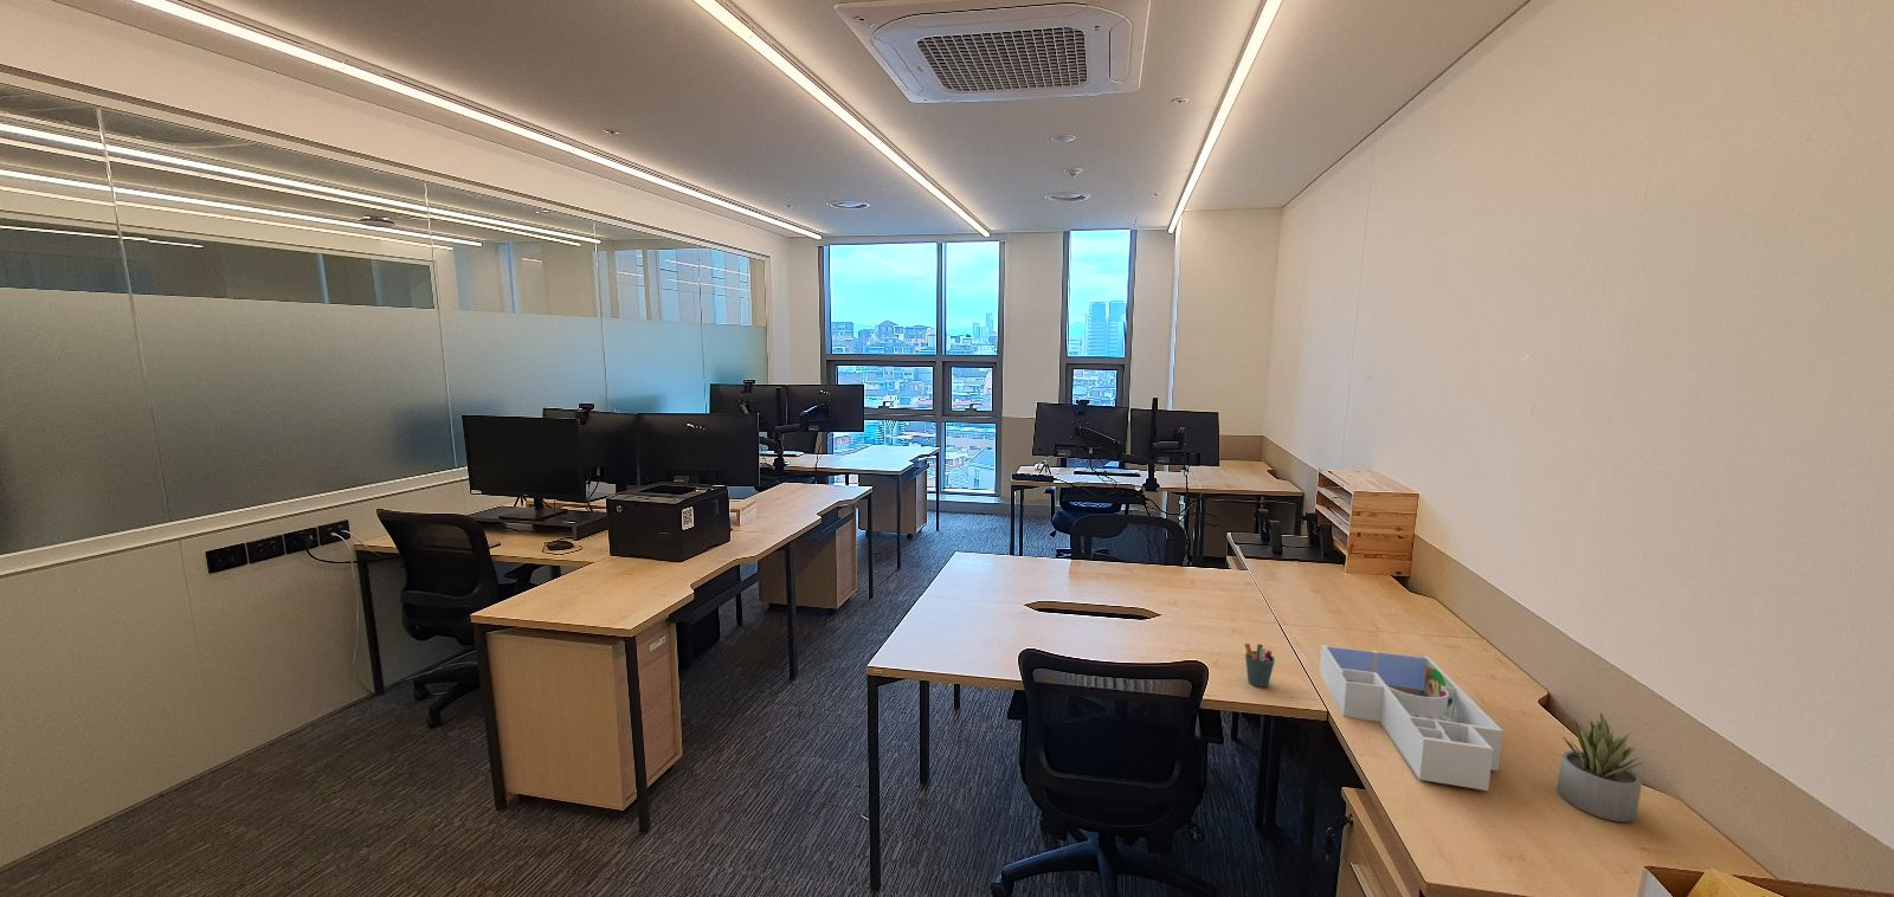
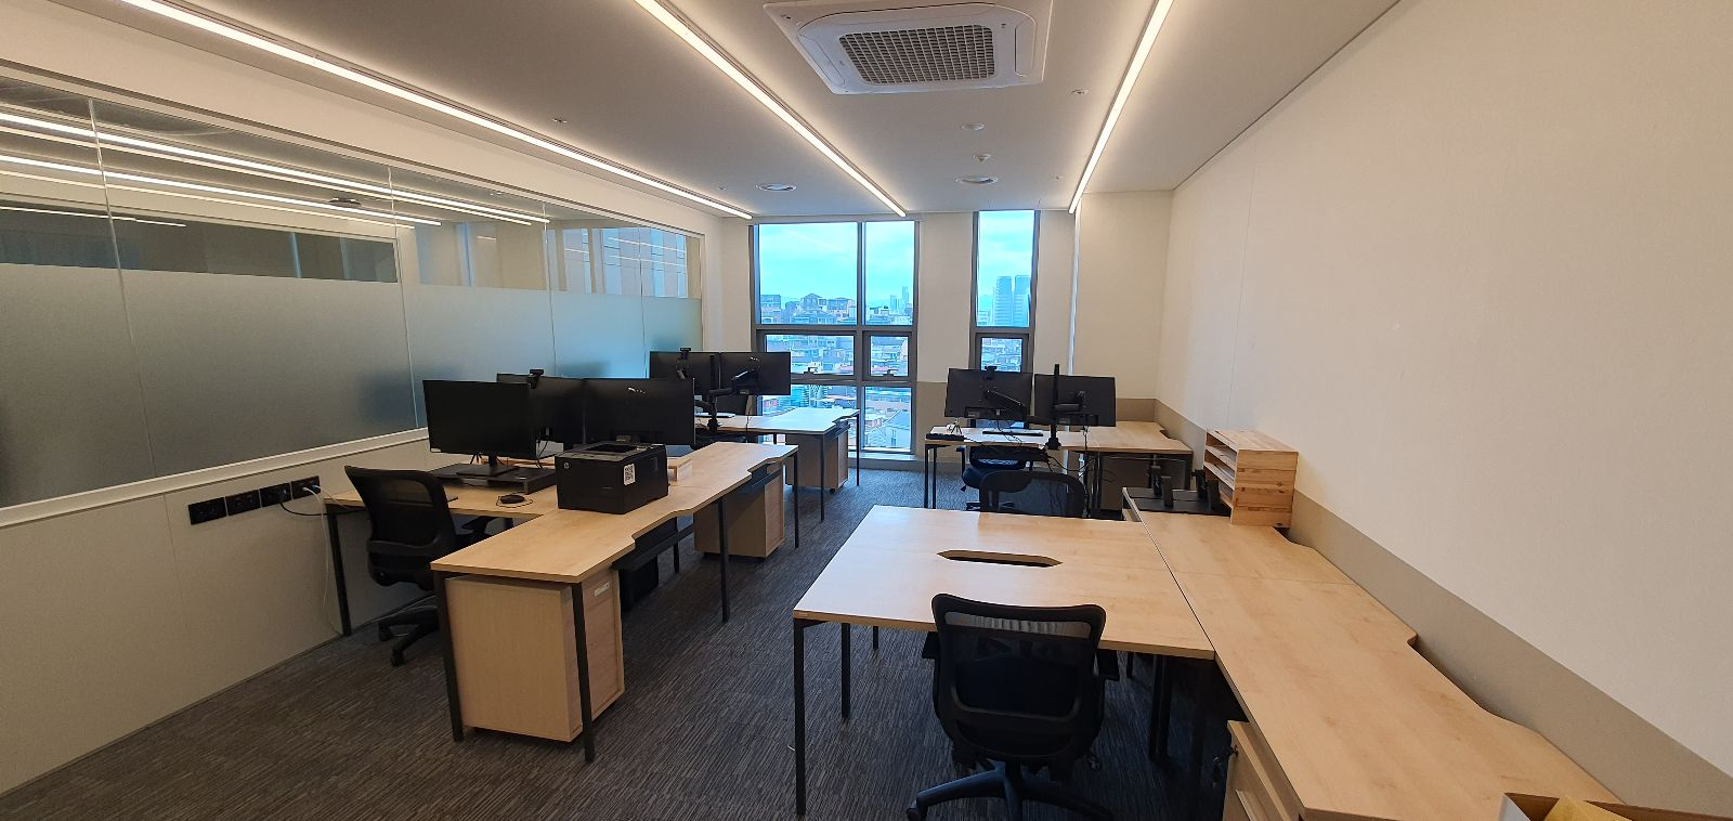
- pen holder (1259, 662)
- succulent plant (1600, 761)
- desk organizer (1405, 707)
